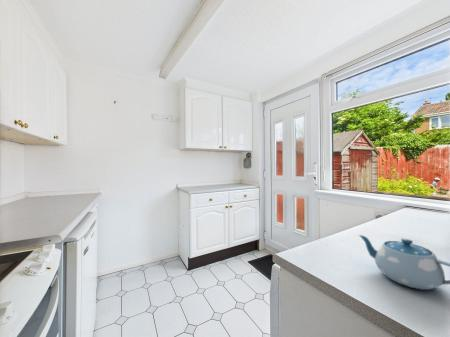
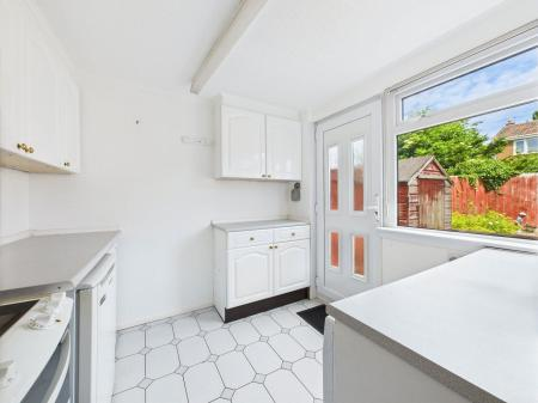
- chinaware (403, 258)
